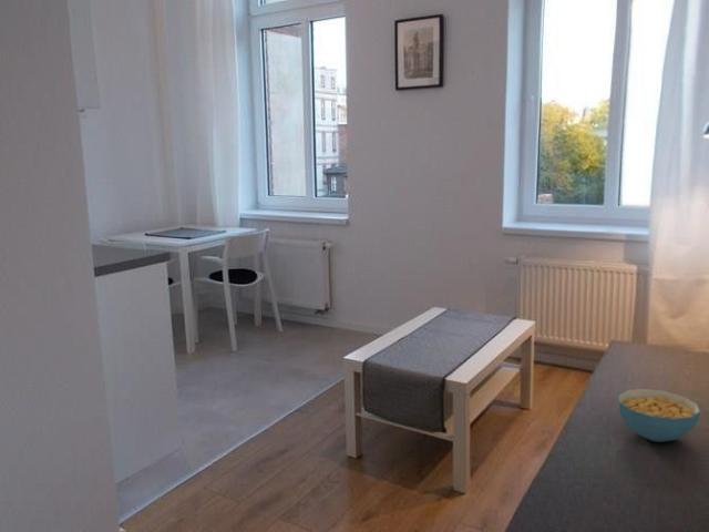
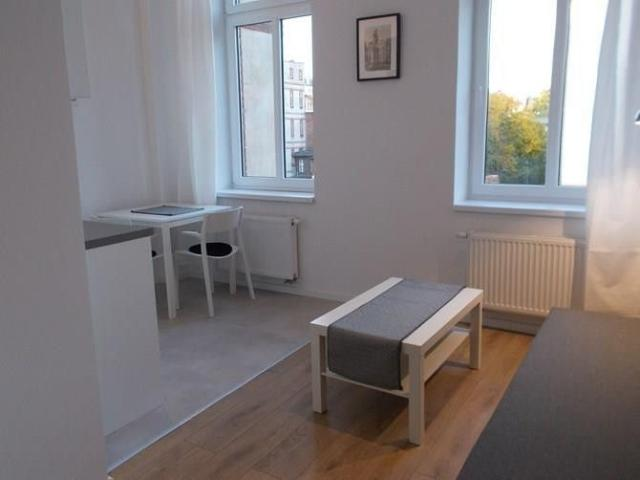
- cereal bowl (656, 419)
